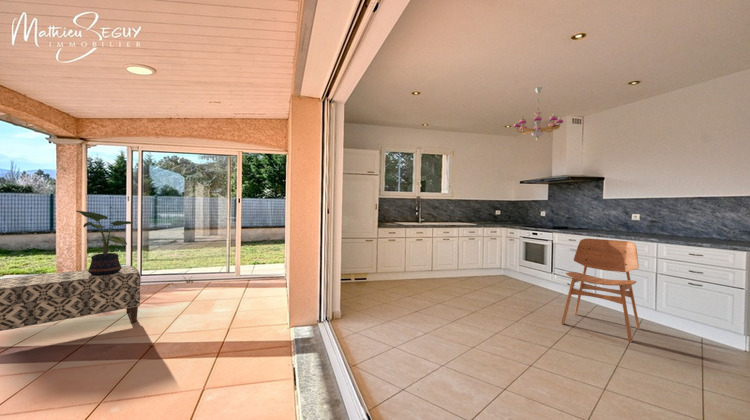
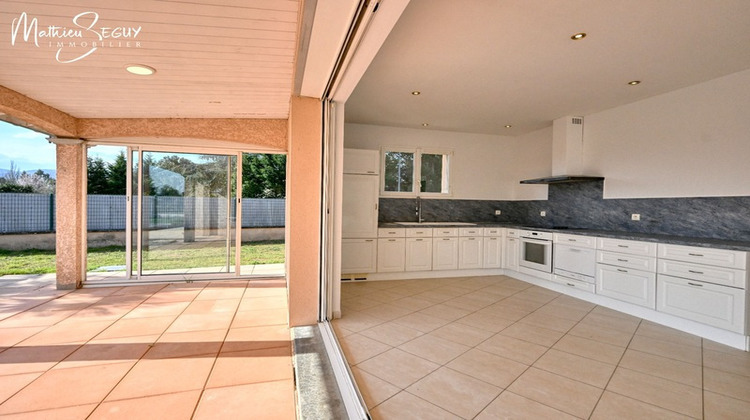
- chandelier (537, 114)
- potted plant (103, 241)
- bench (67, 302)
- dining chair (601, 283)
